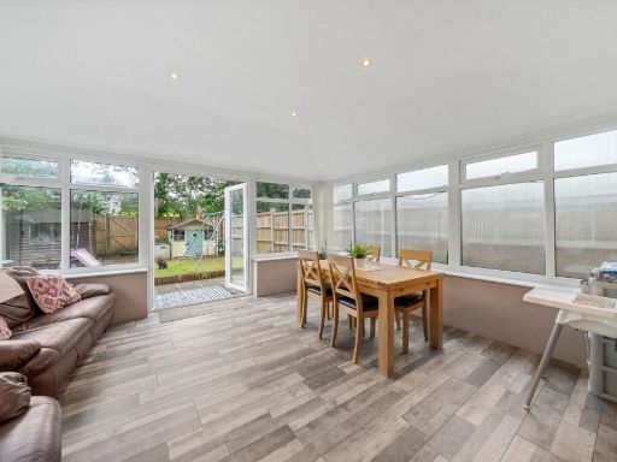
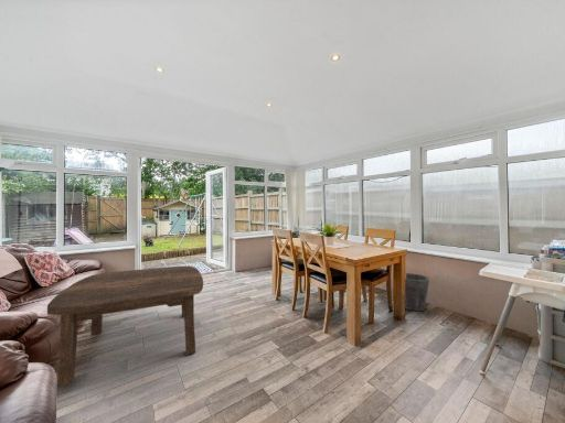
+ coffee table (140, 307)
+ waste bin (412, 291)
